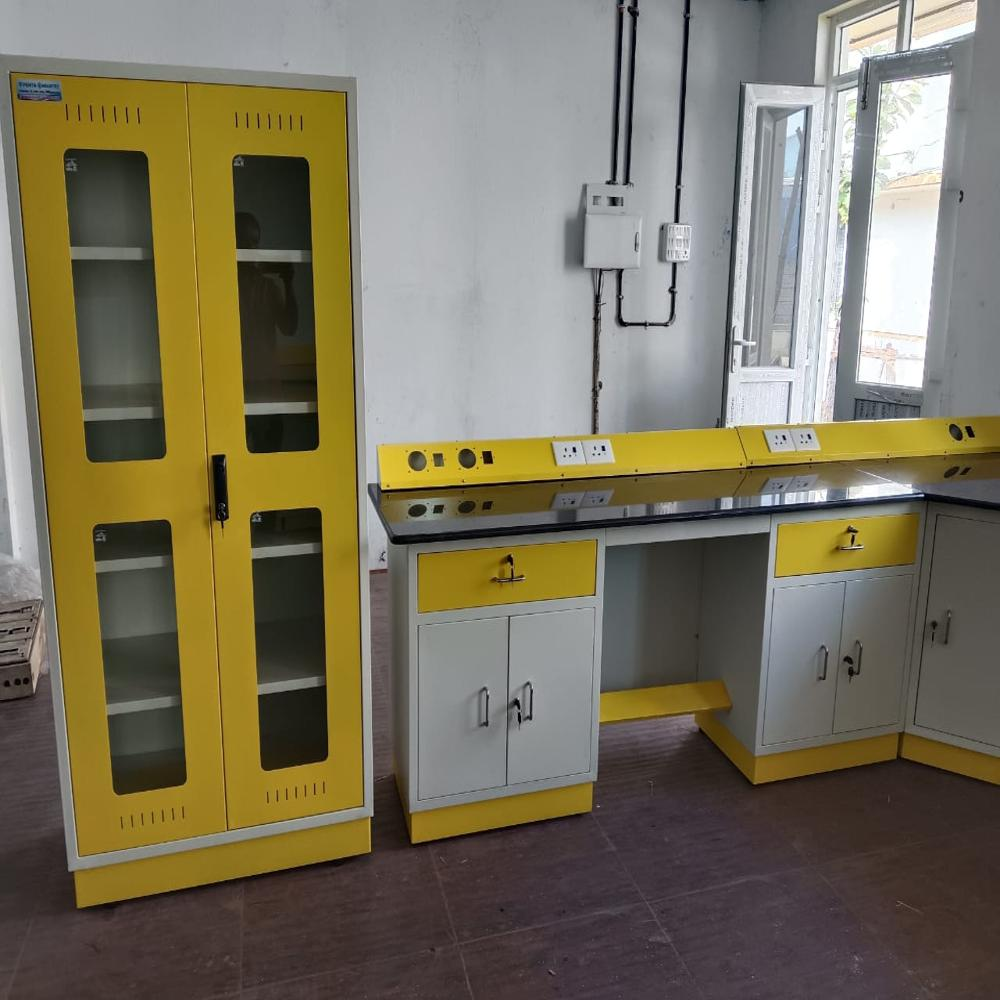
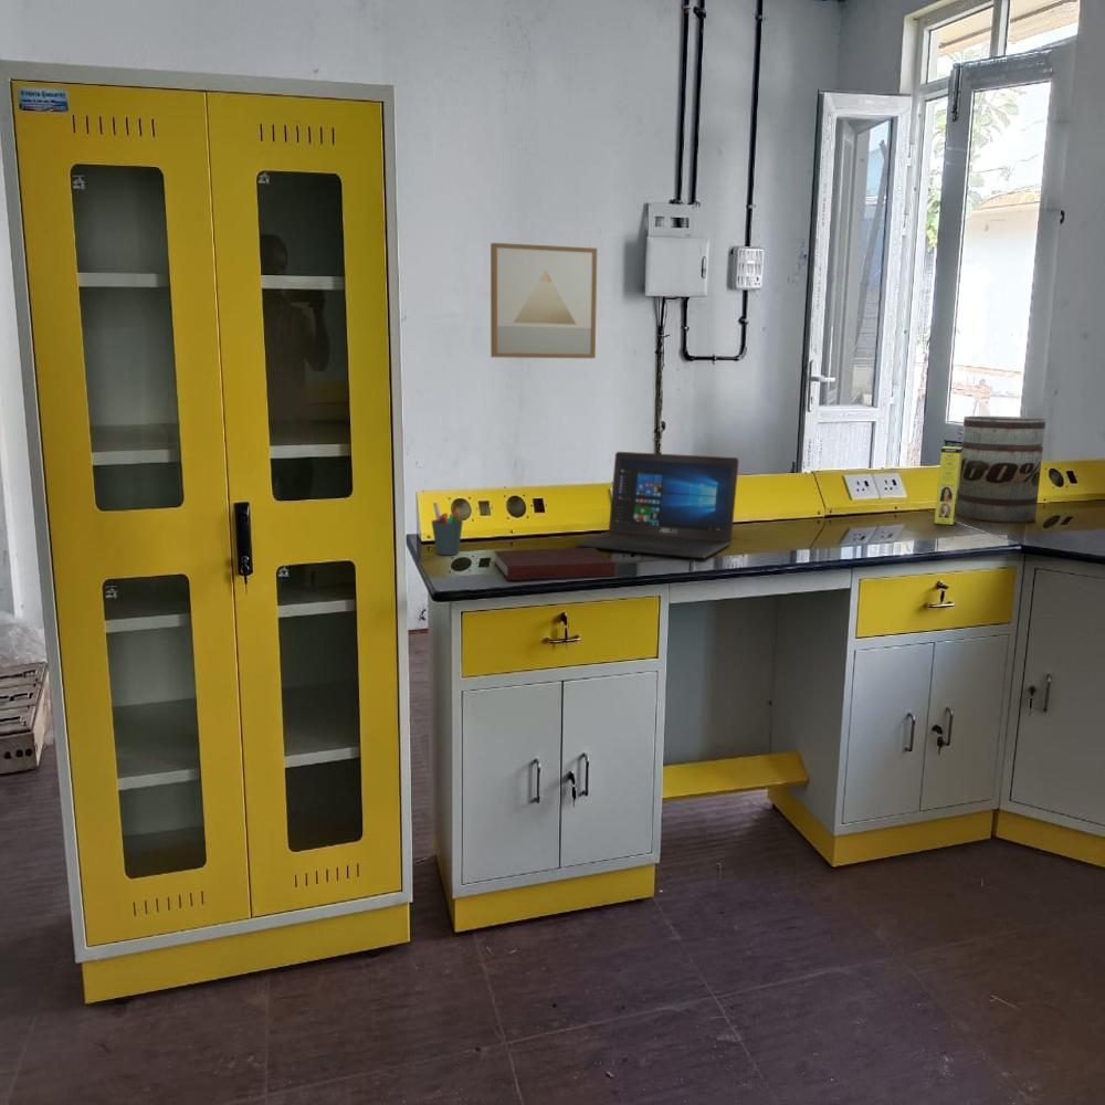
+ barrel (999, 467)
+ wall art (544, 302)
+ notebook (552, 562)
+ laptop (656, 502)
+ box (948, 485)
+ pen holder (448, 528)
